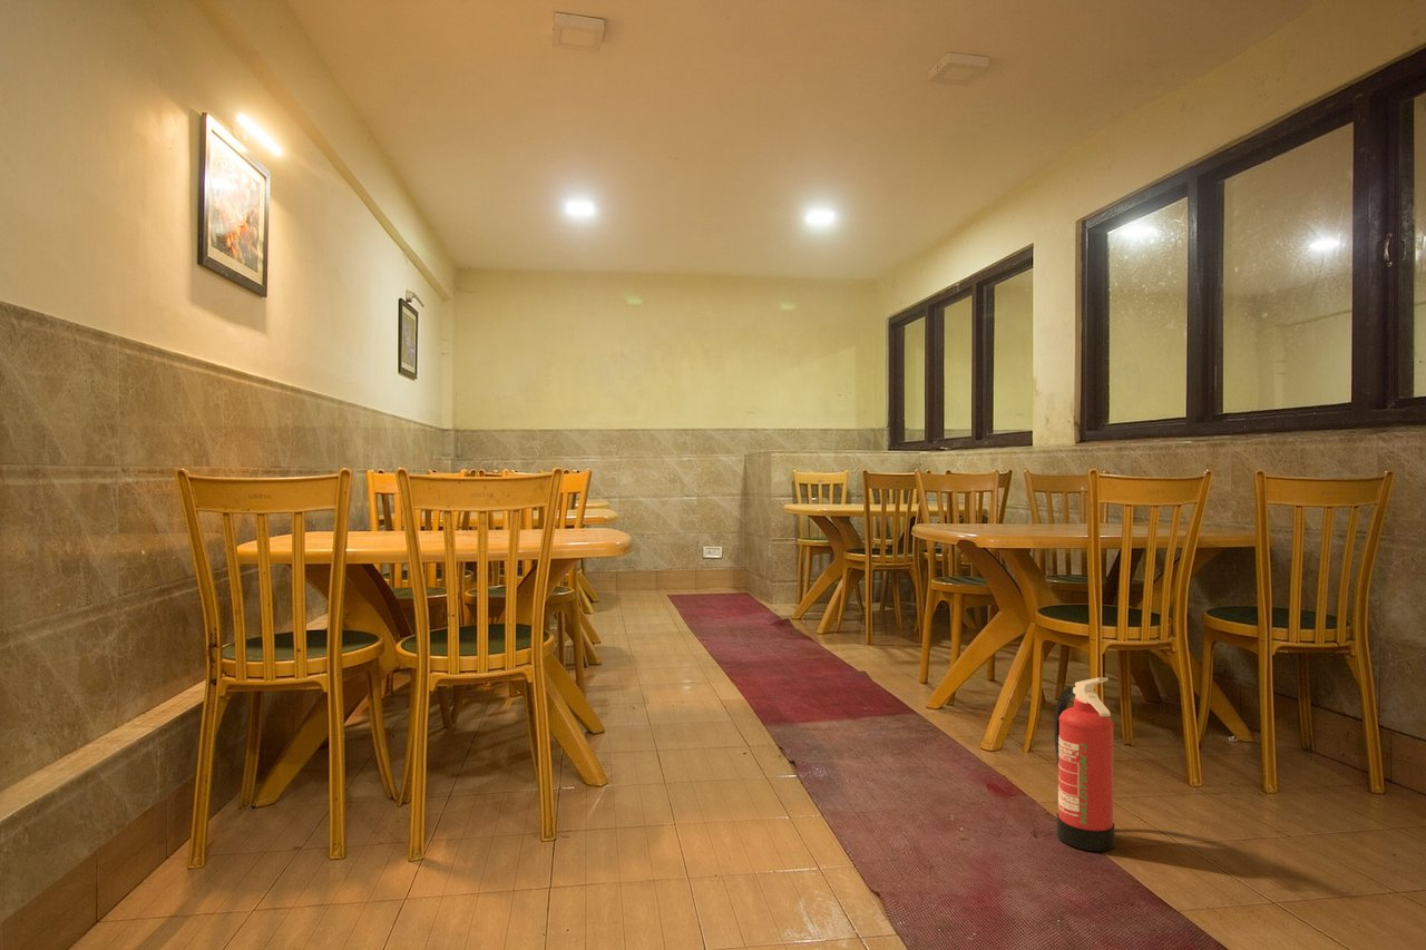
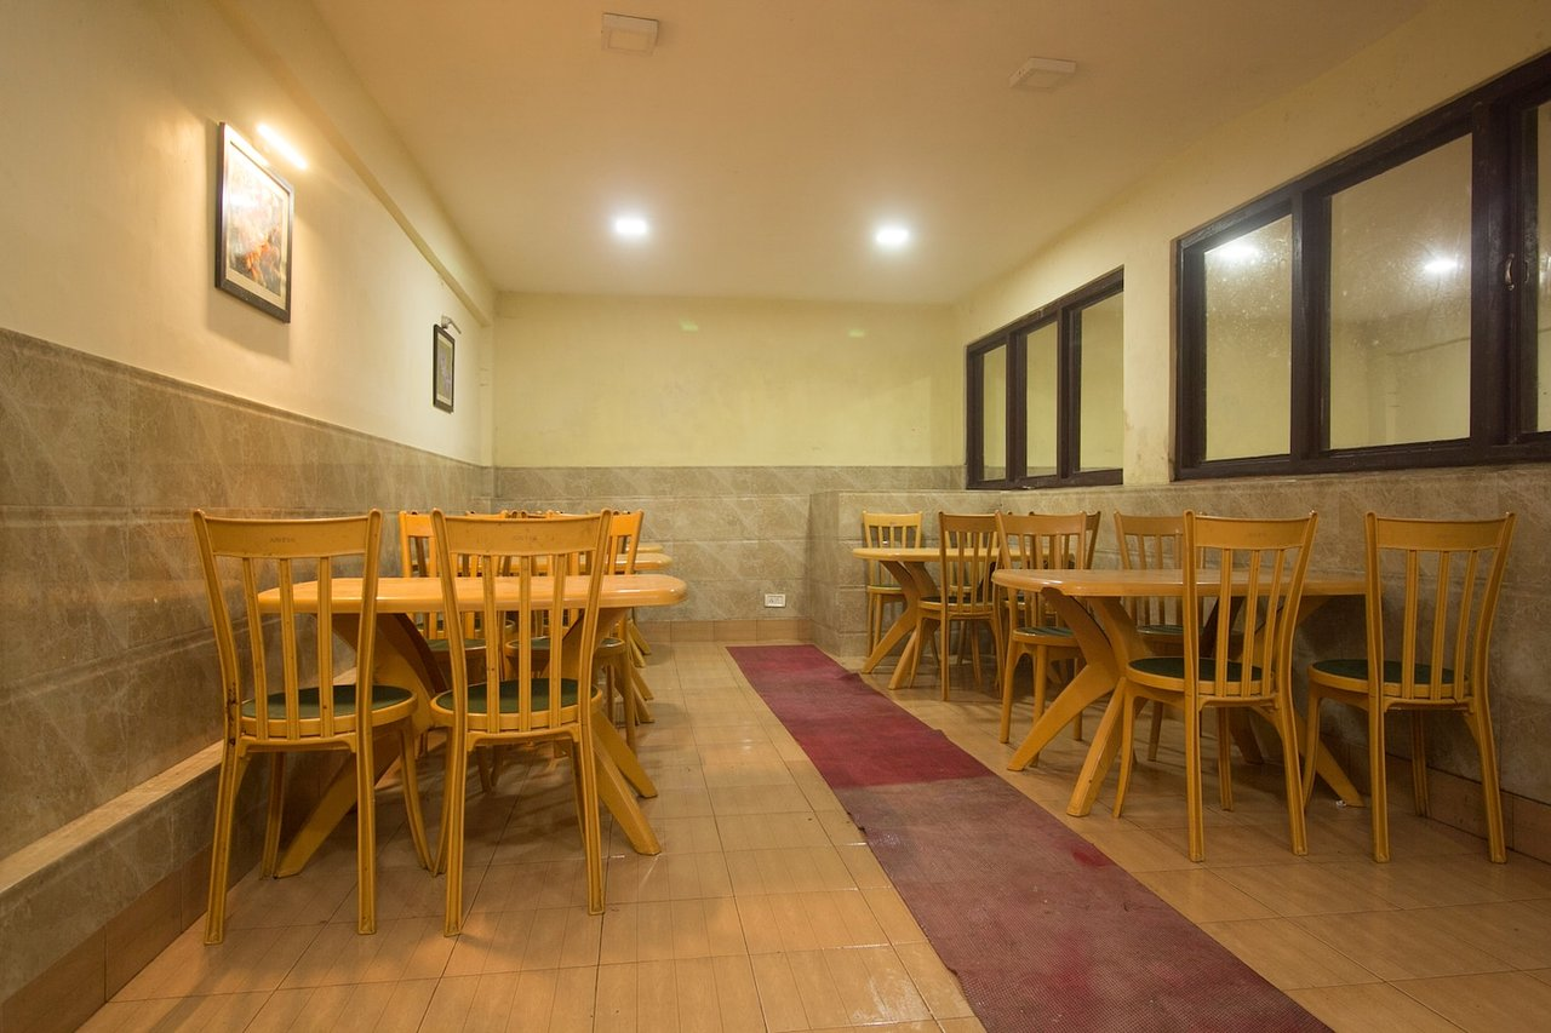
- fire extinguisher (1082, 752)
